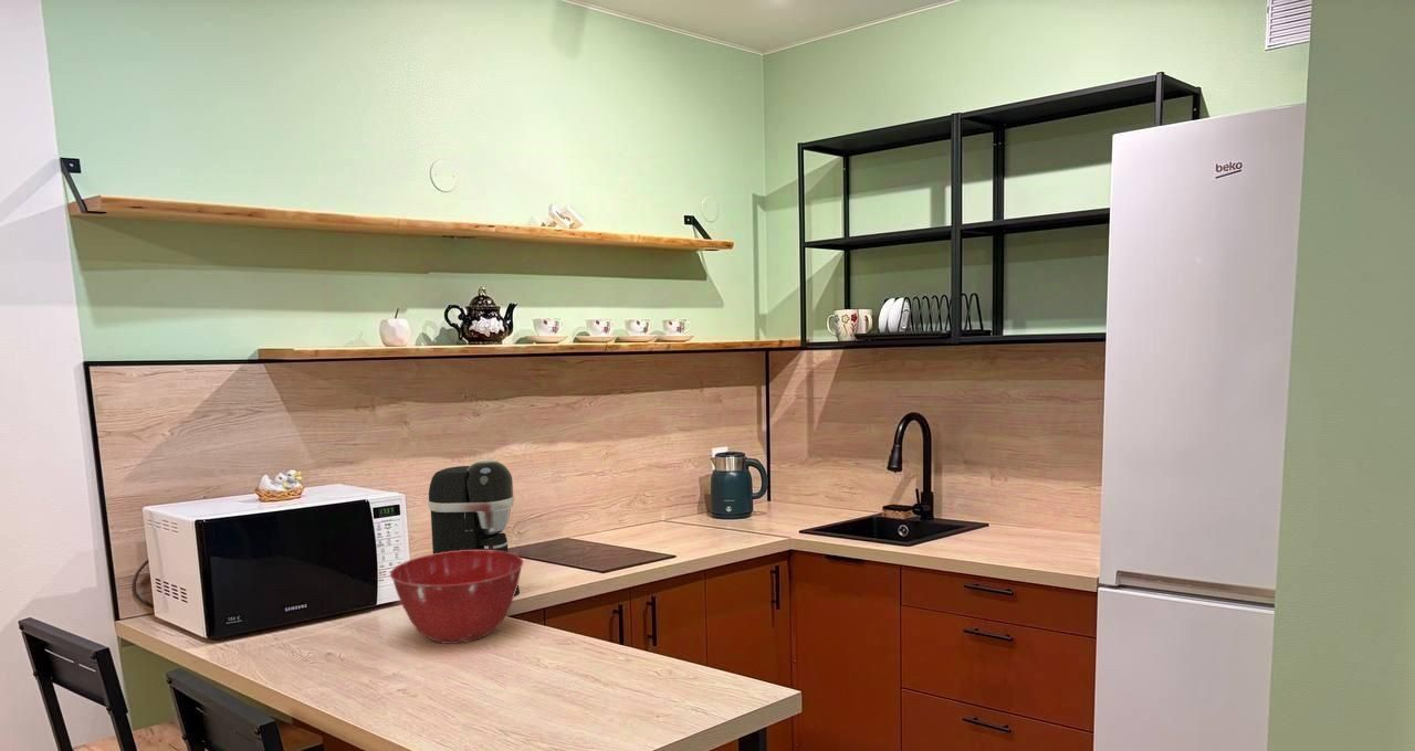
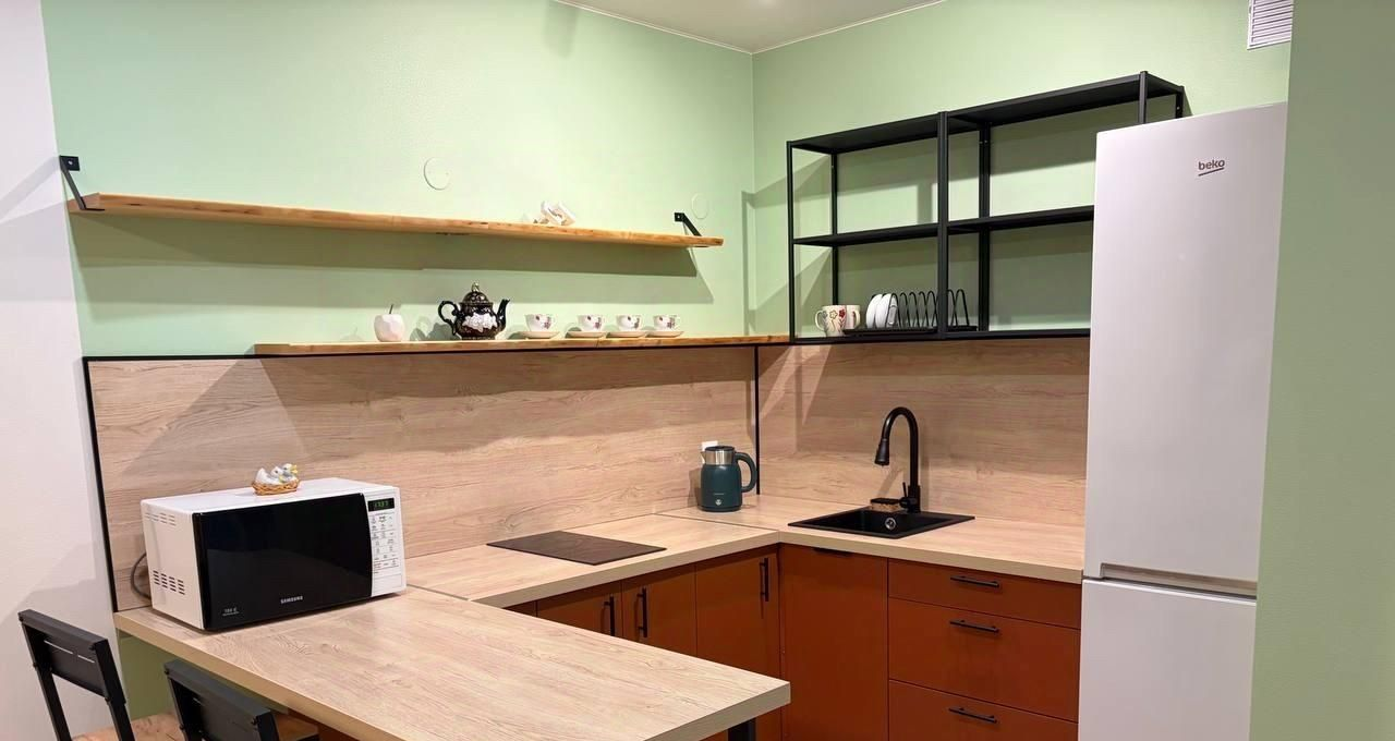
- coffee maker (472, 528)
- mixing bowl (459, 599)
